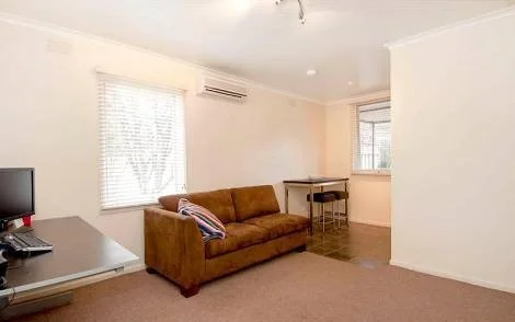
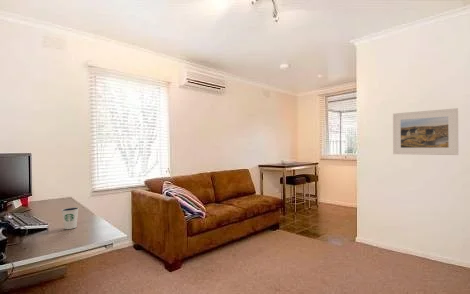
+ dixie cup (70, 218)
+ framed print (423, 132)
